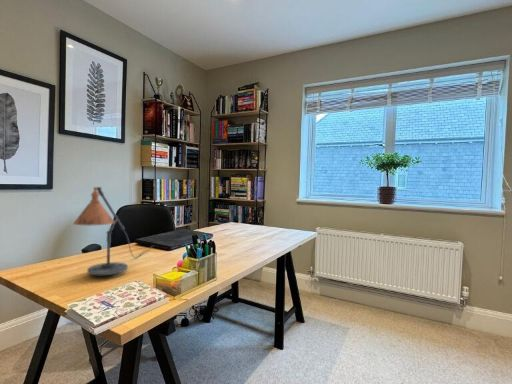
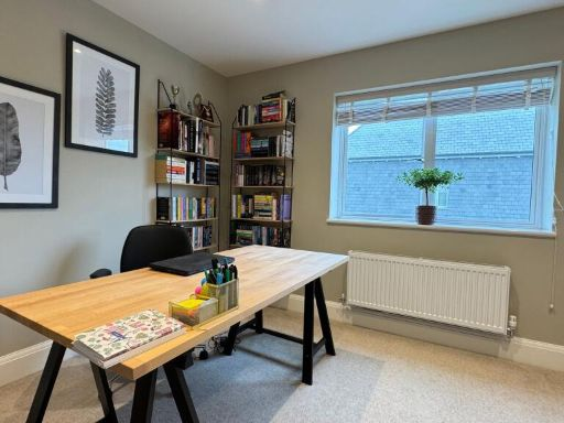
- desk lamp (123, 227)
